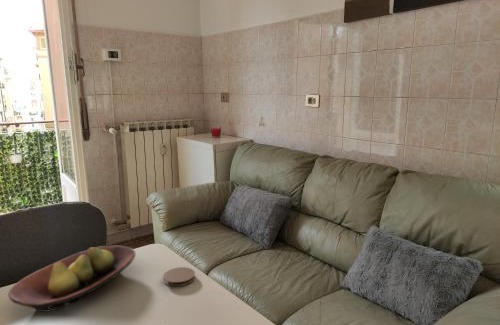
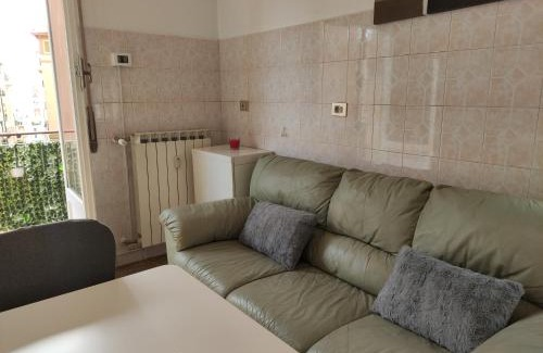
- coaster (179, 276)
- fruit bowl (78, 271)
